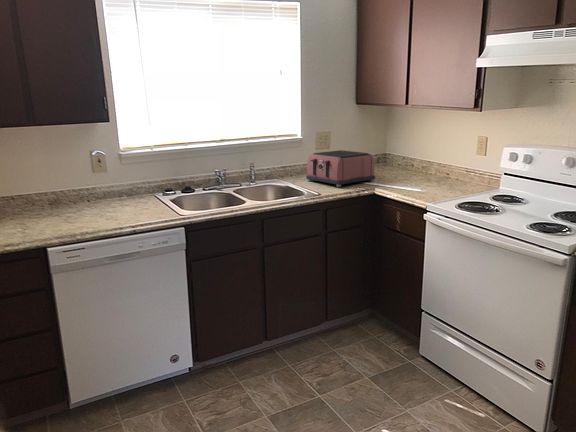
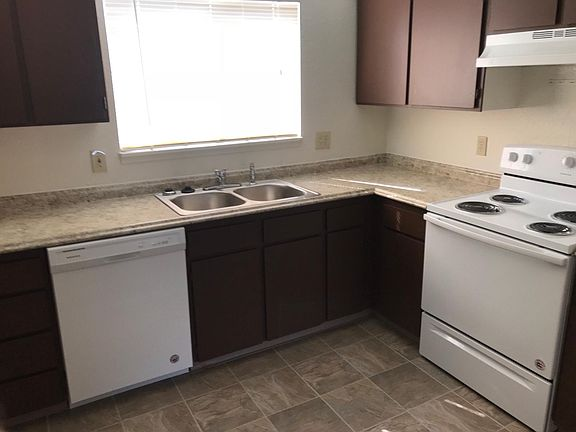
- toaster (338, 167)
